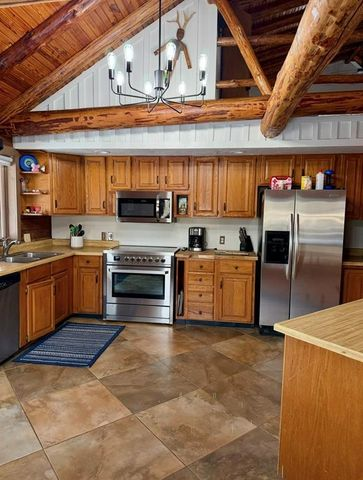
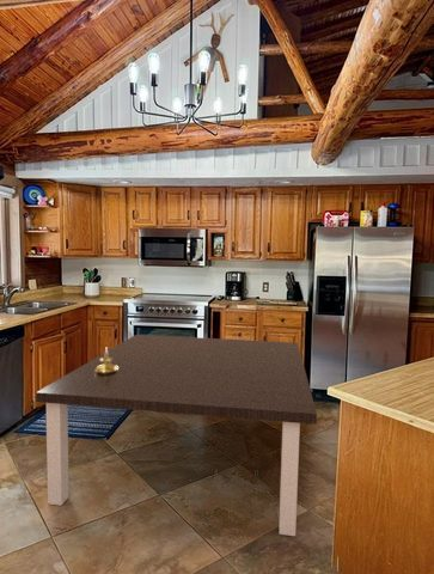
+ candle holder (106, 356)
+ dining table (197, 407)
